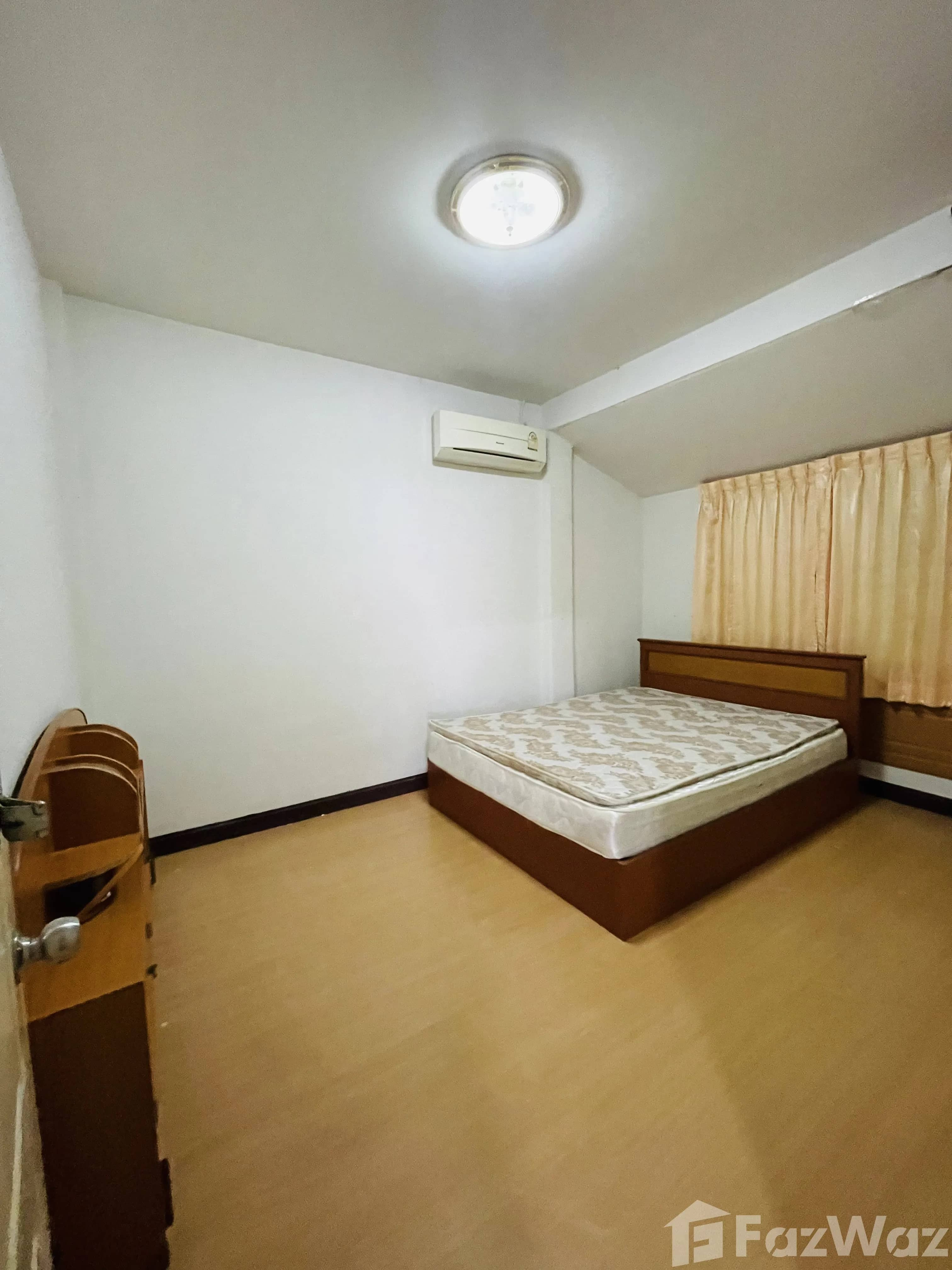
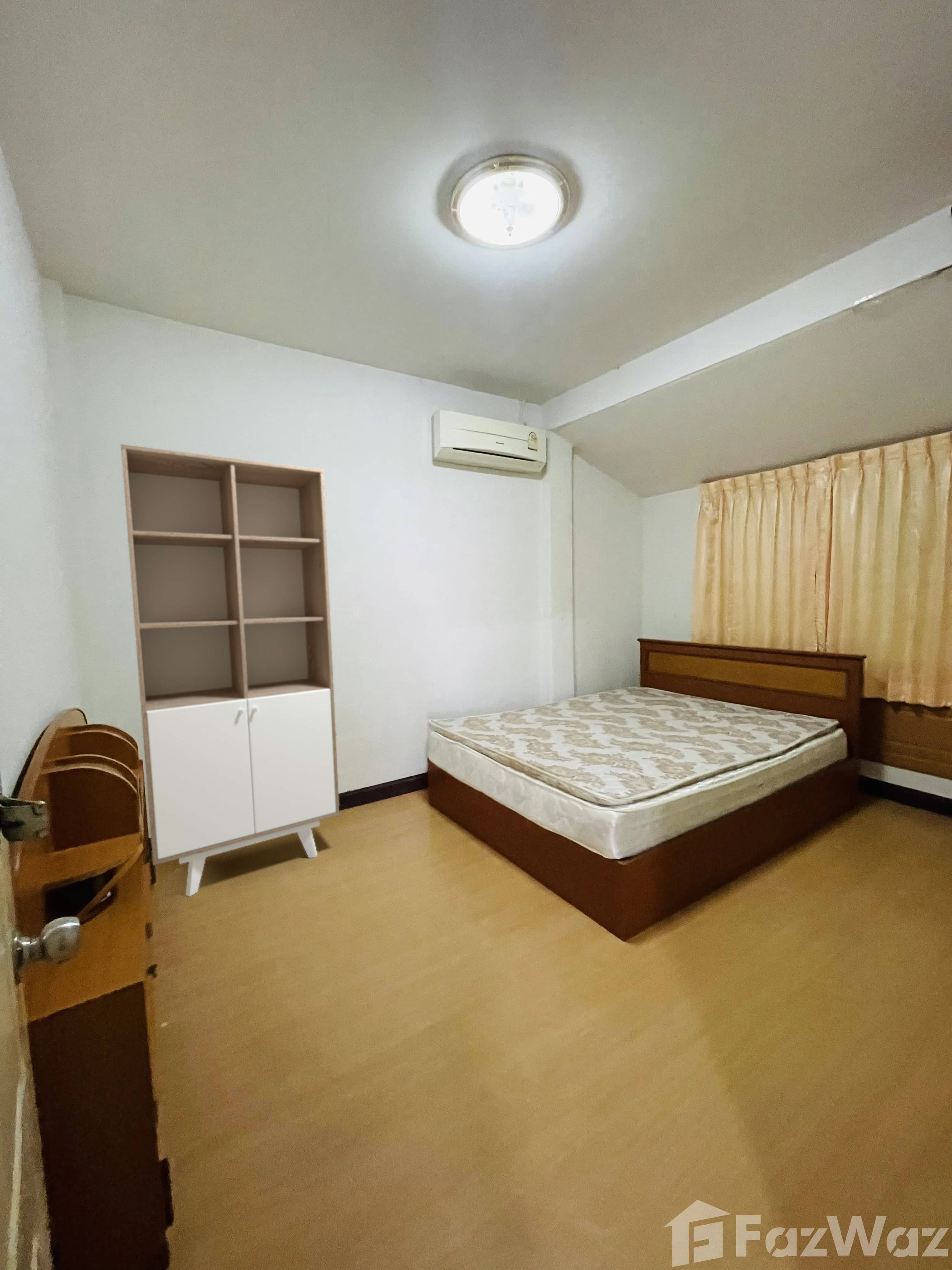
+ wardrobe (238, 670)
